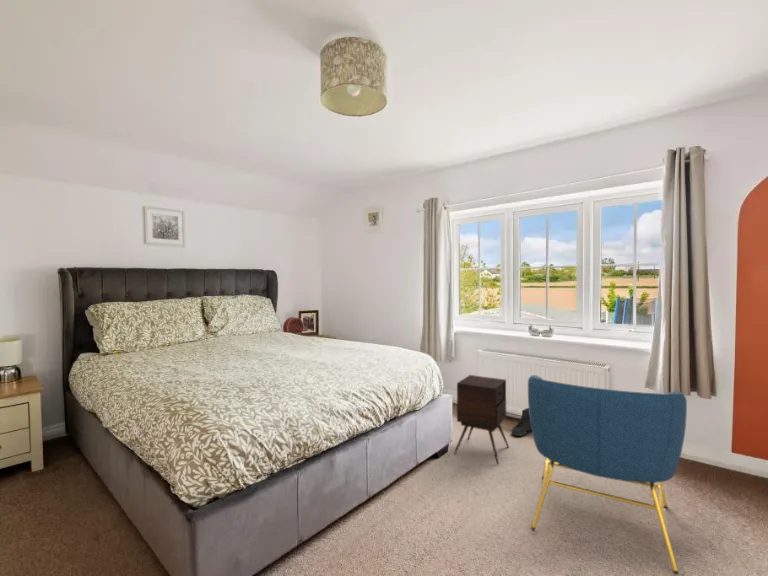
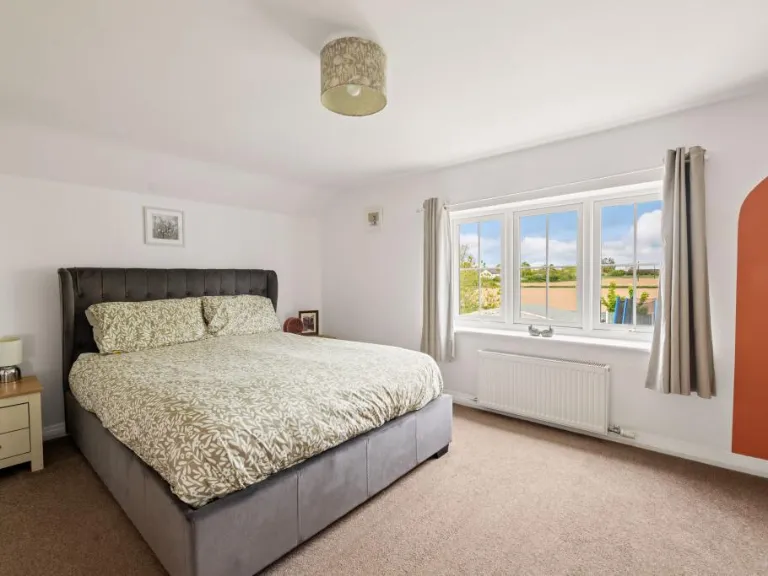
- armchair (599, 447)
- sneaker (525, 418)
- side table (482, 416)
